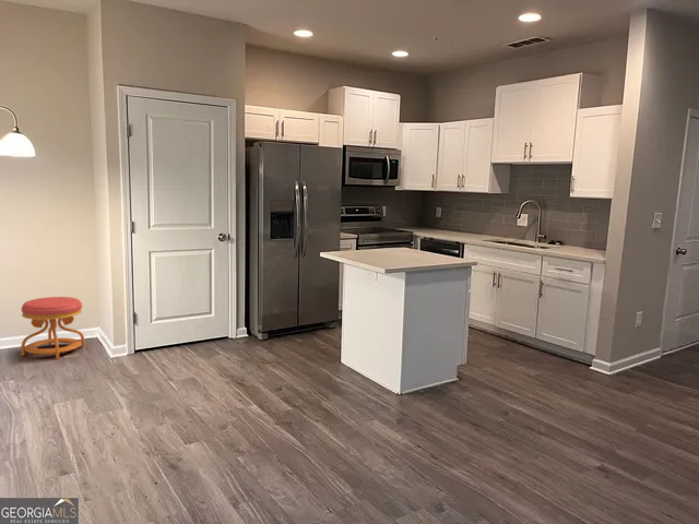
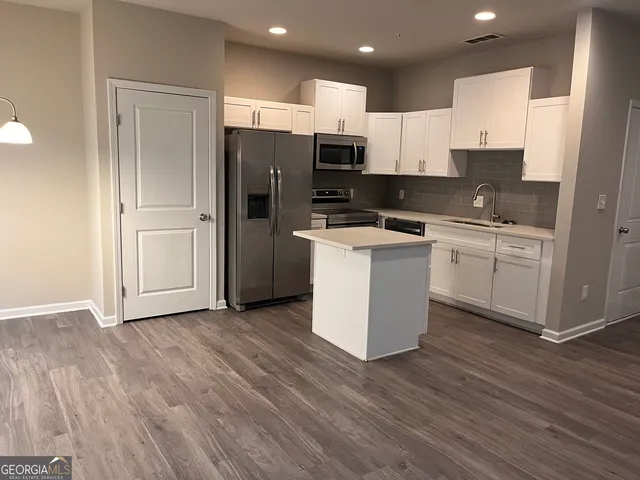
- stool (52, 325)
